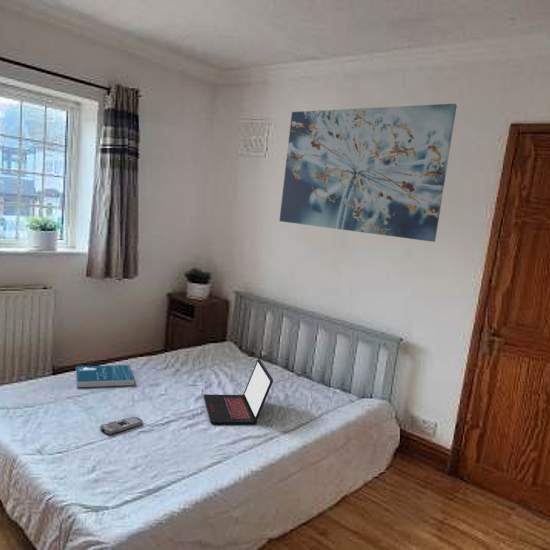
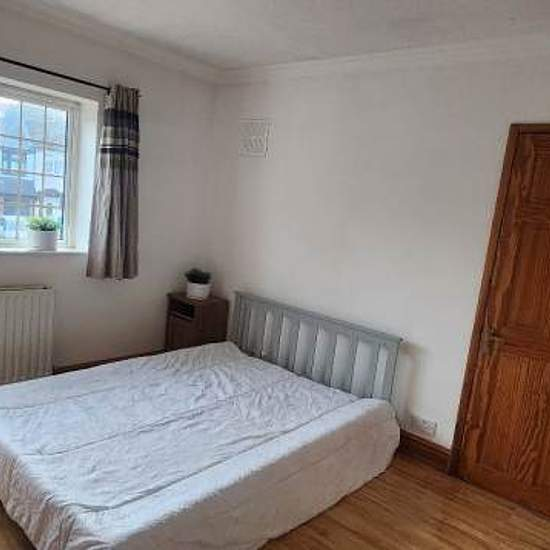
- laptop (236, 395)
- wall art (356, 170)
- remote control (122, 425)
- book (104, 375)
